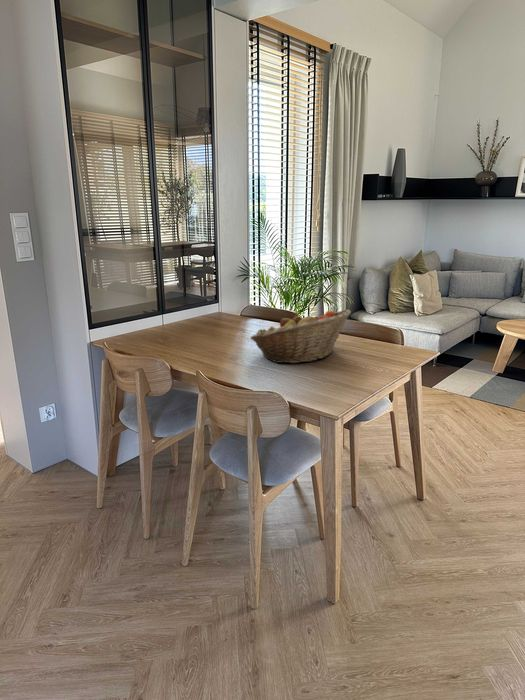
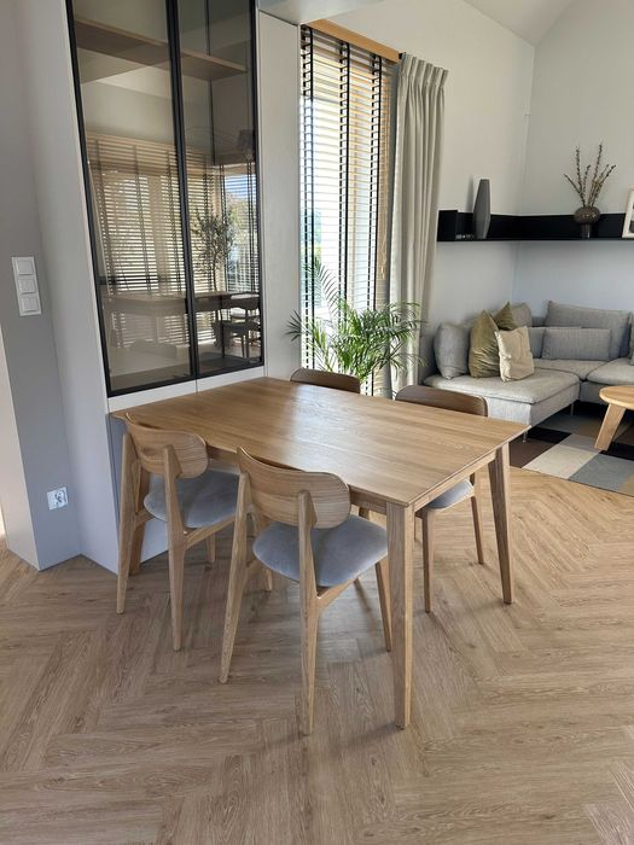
- fruit basket (301, 332)
